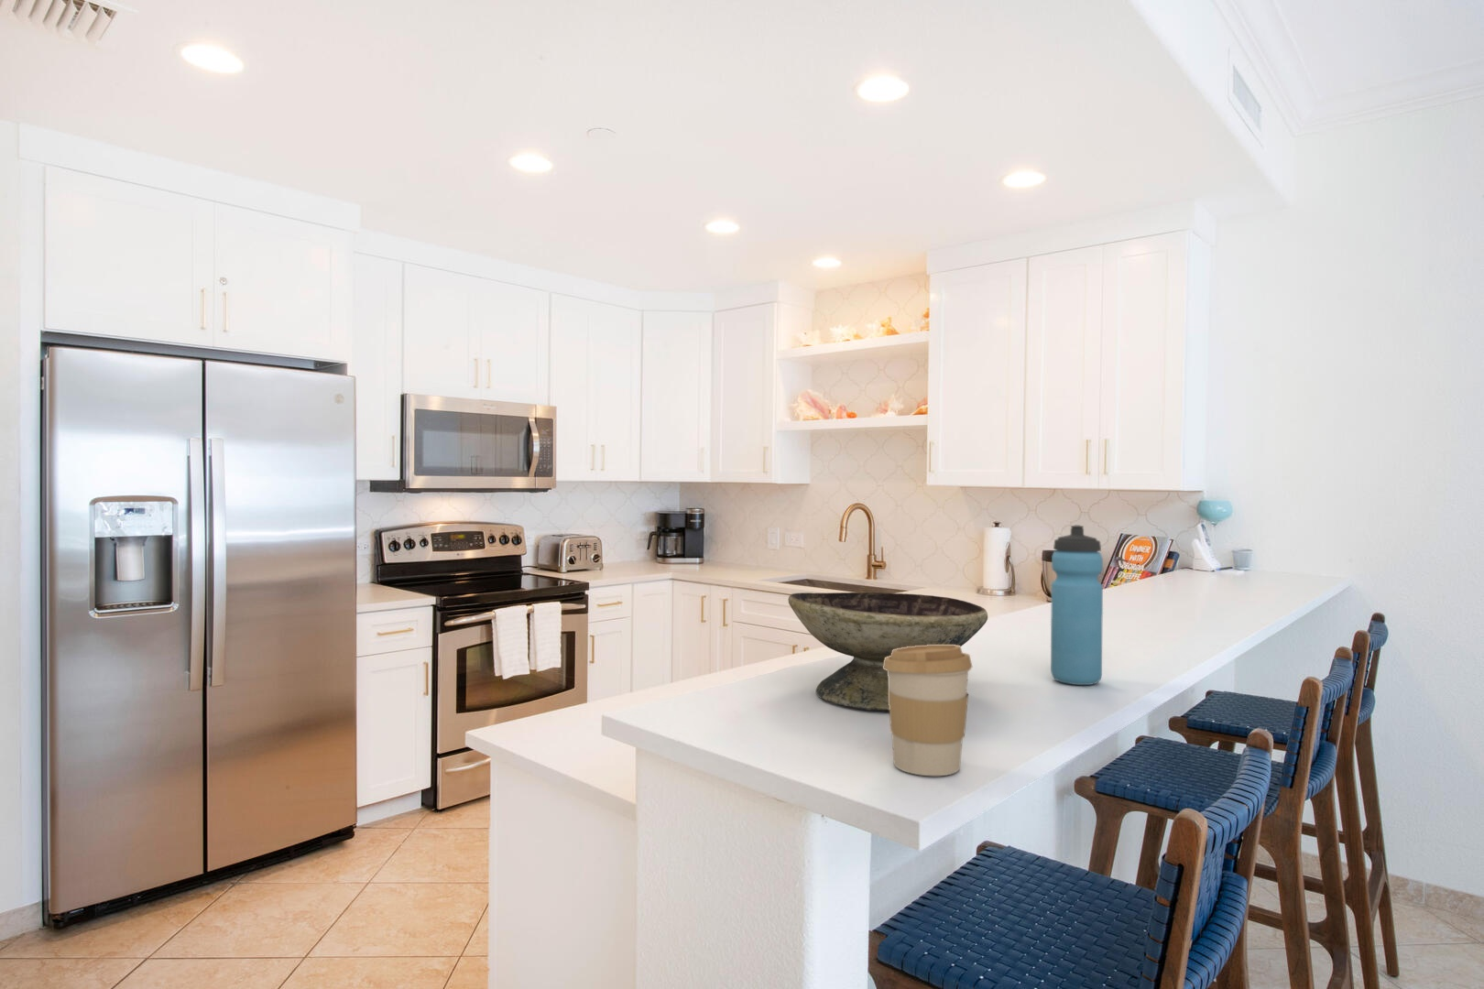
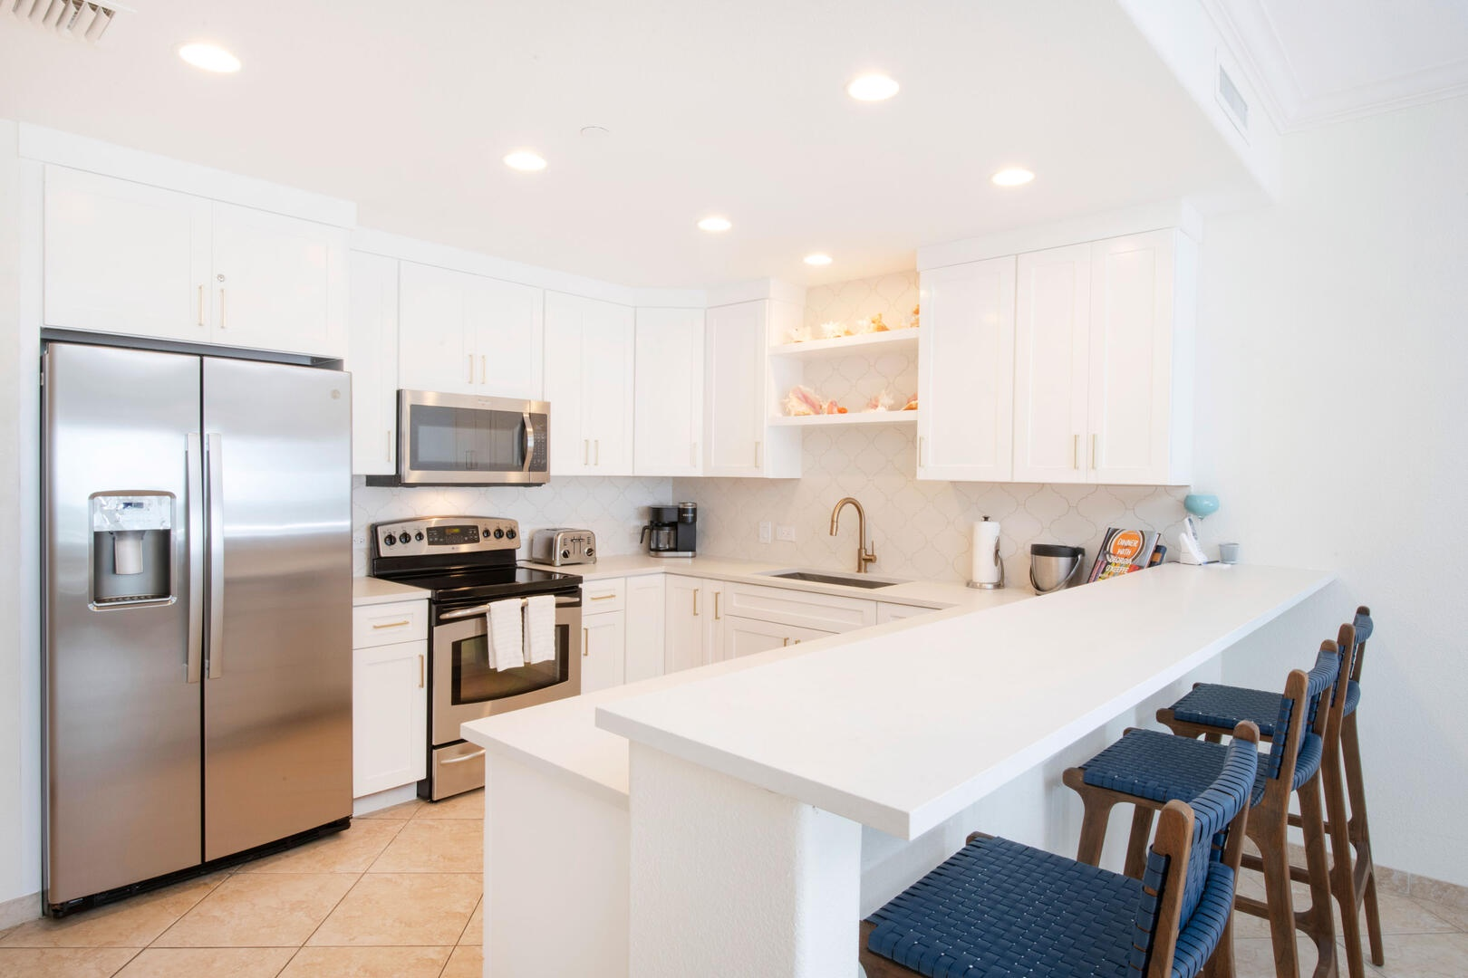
- coffee cup (928, 704)
- water bottle (1077, 603)
- decorative bowl (884, 644)
